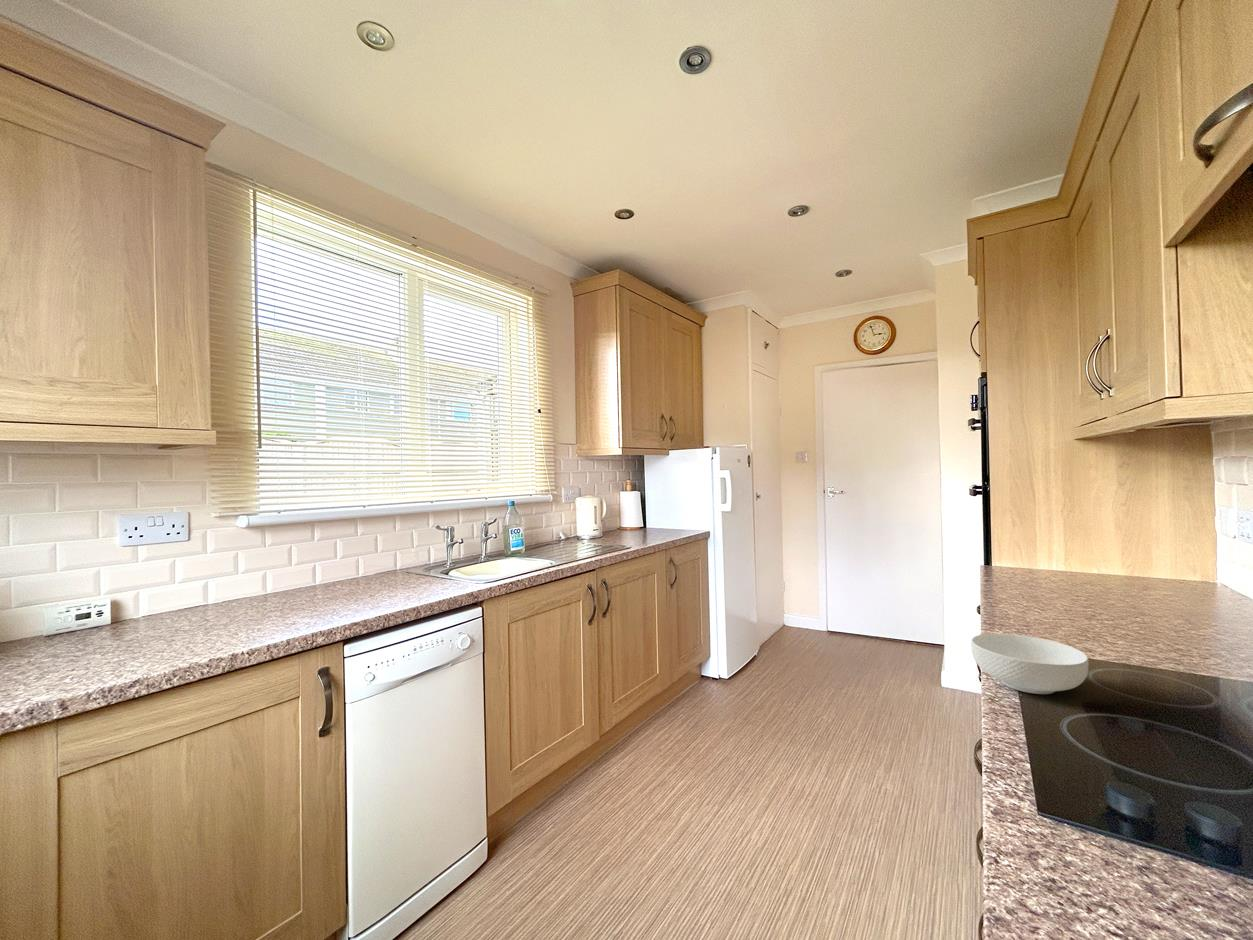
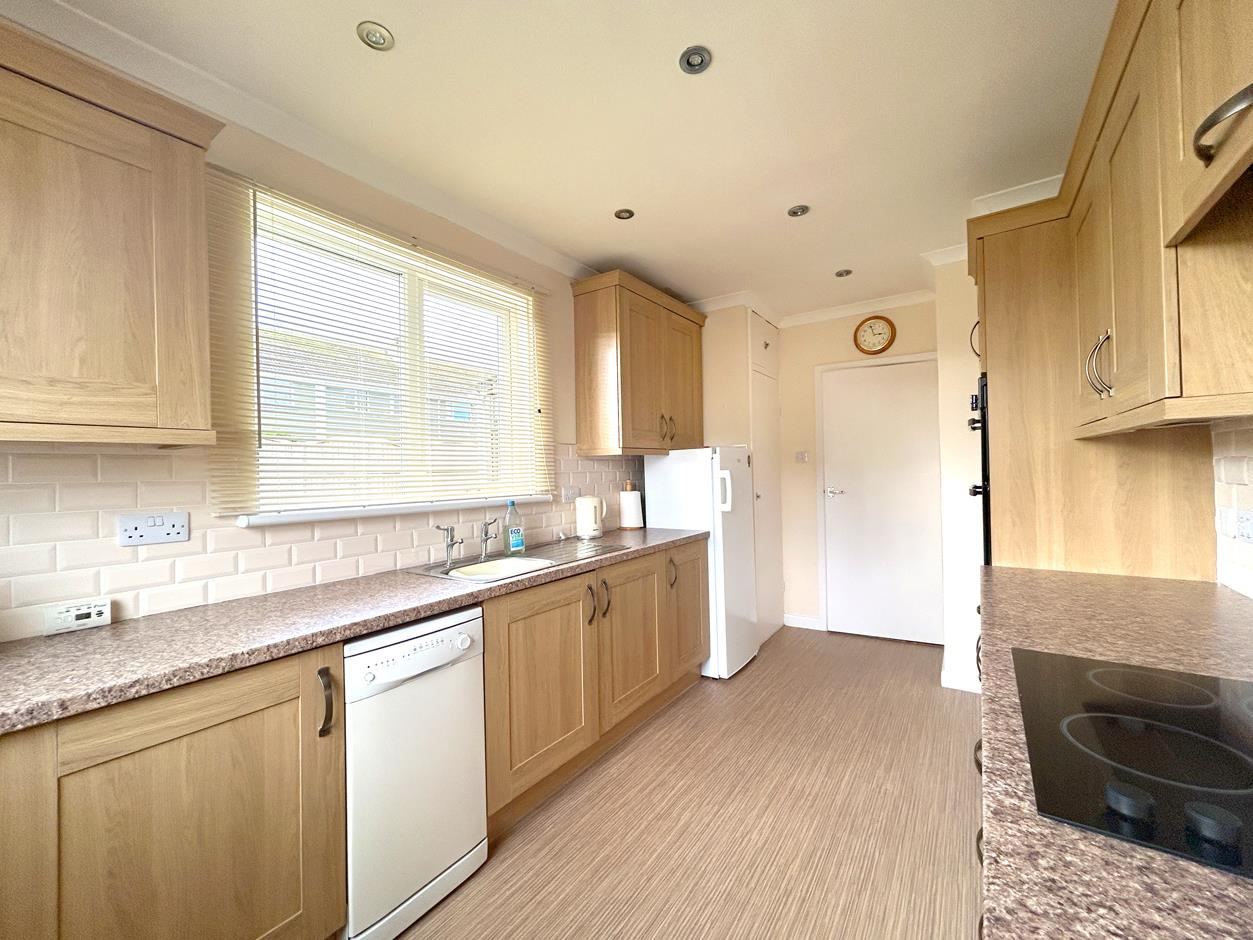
- cereal bowl (1026, 666)
